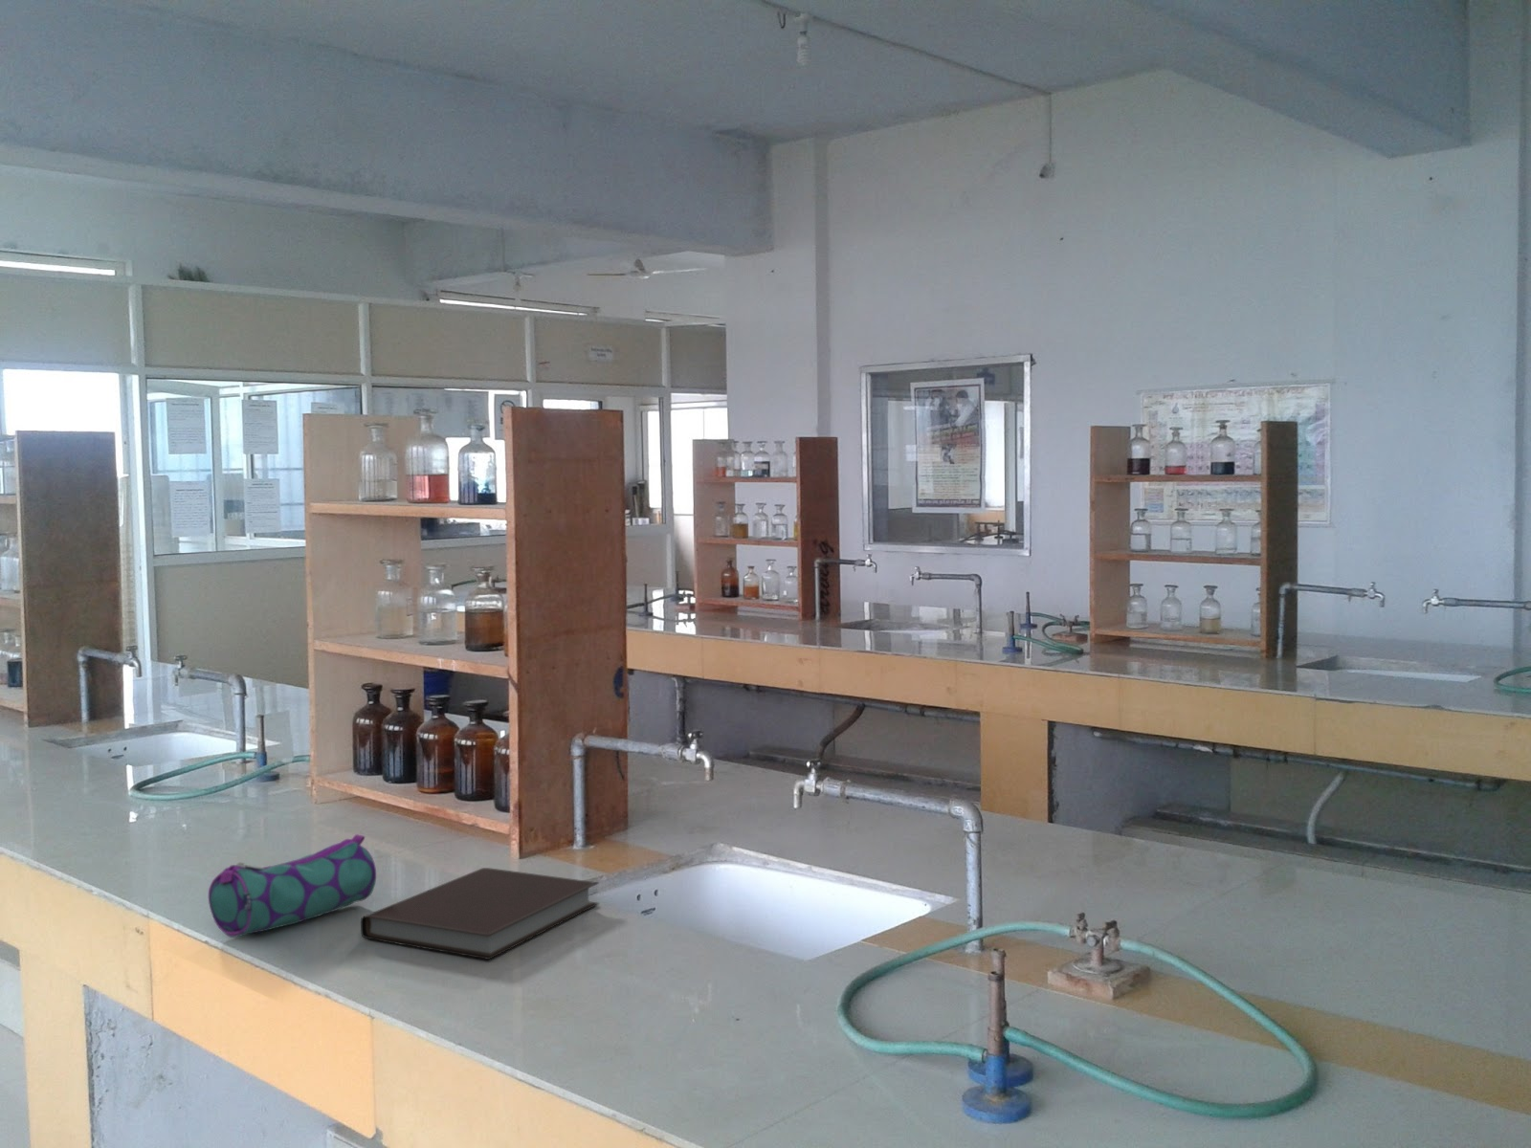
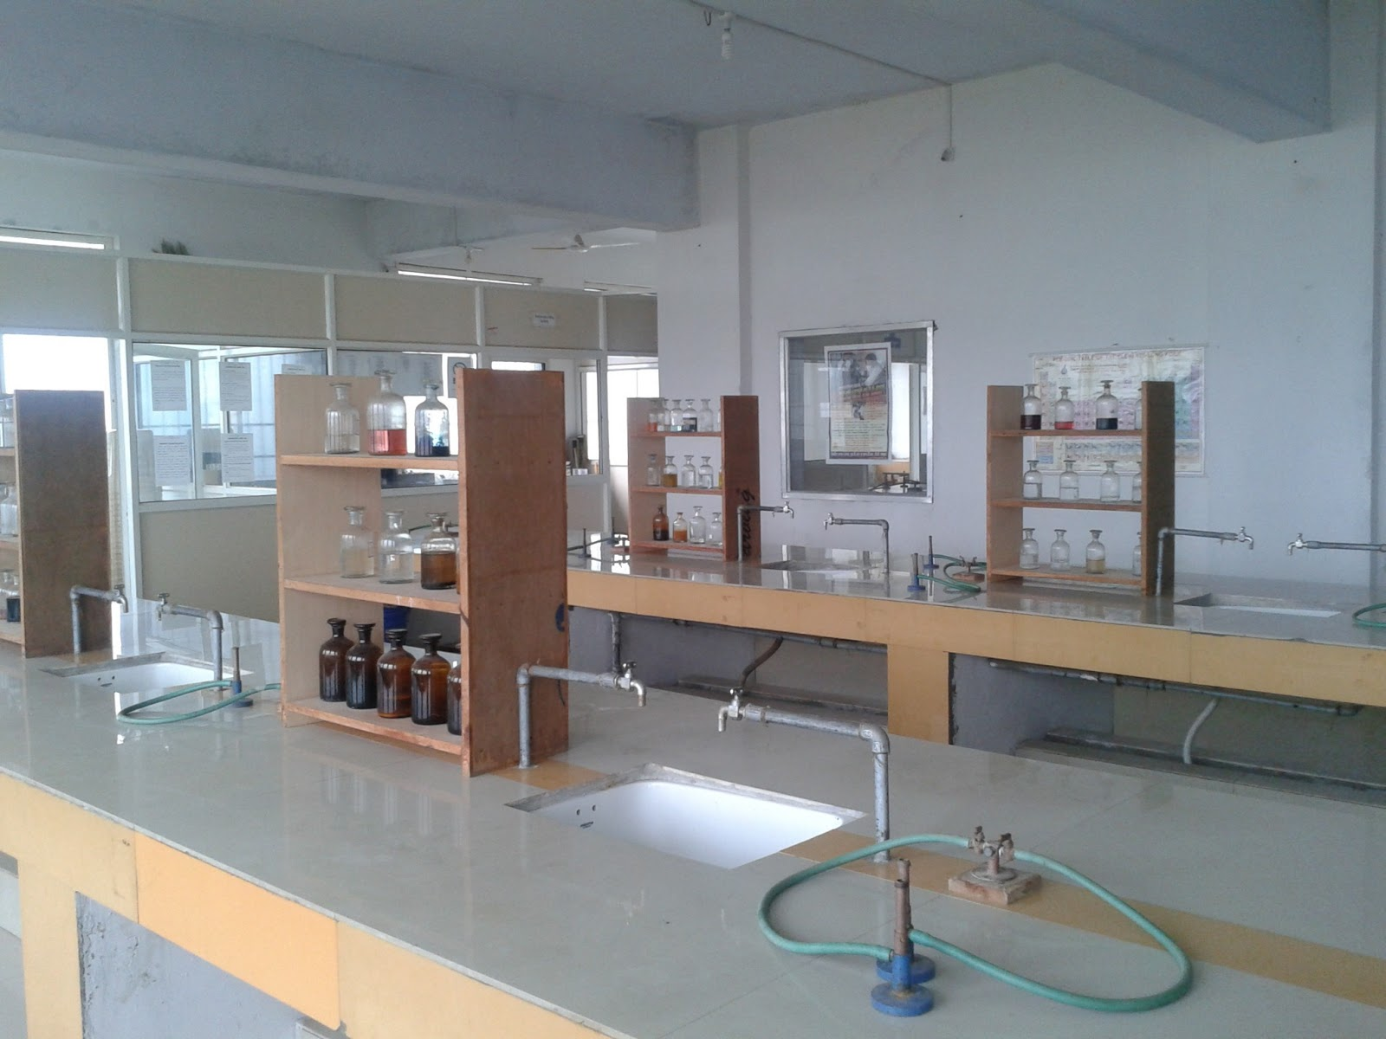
- pencil case (295, 884)
- notebook (485, 909)
